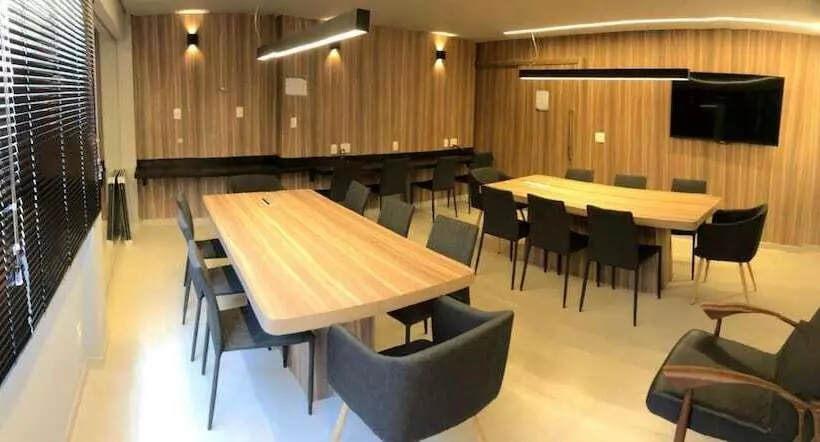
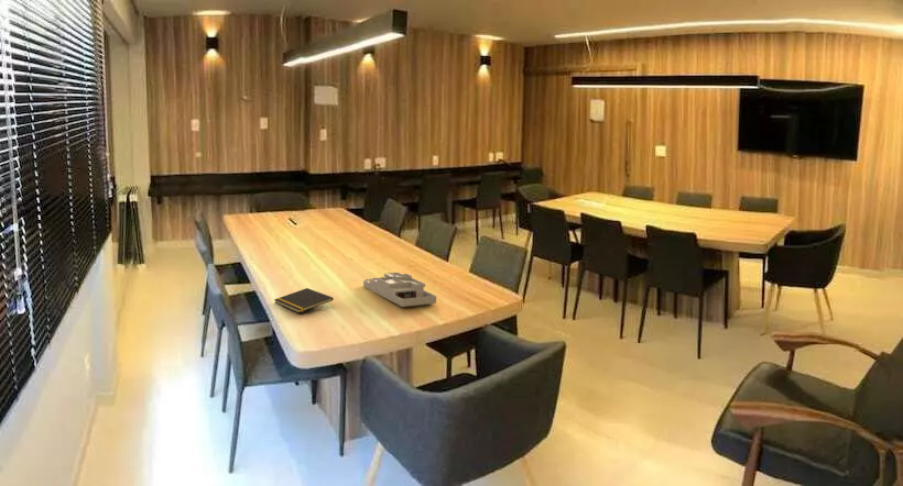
+ notepad (303, 299)
+ desk organizer (398, 285)
